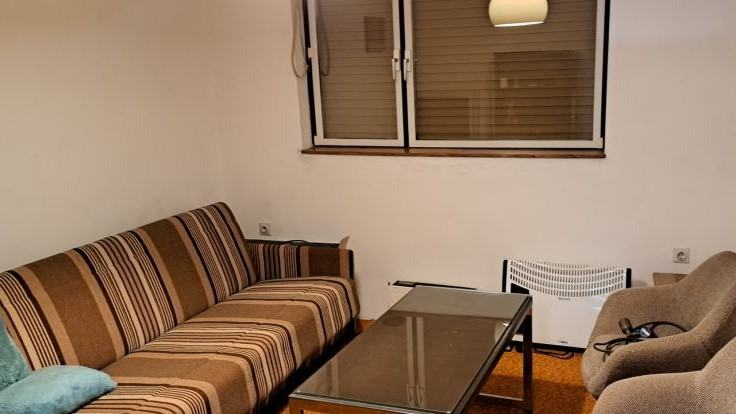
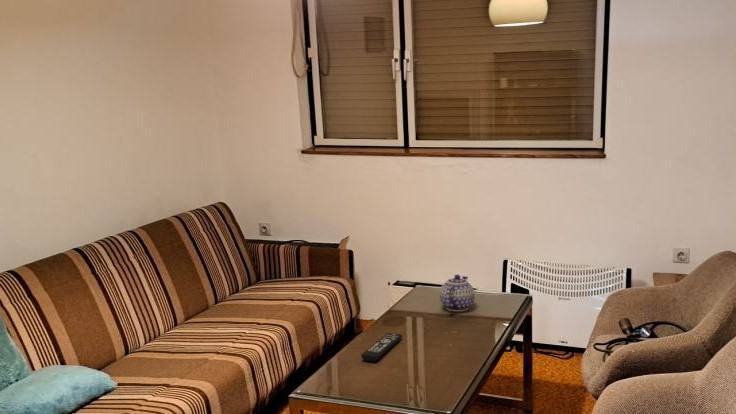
+ teapot (457, 291)
+ remote control (382, 346)
